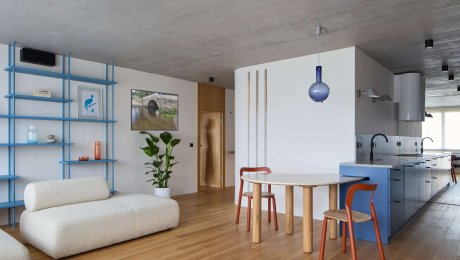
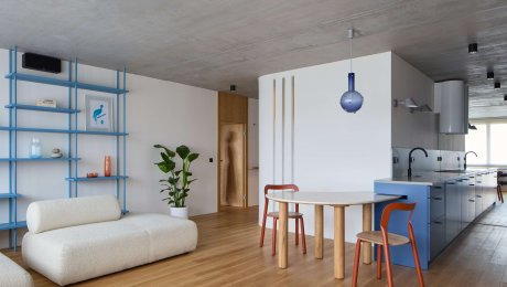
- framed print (156, 111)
